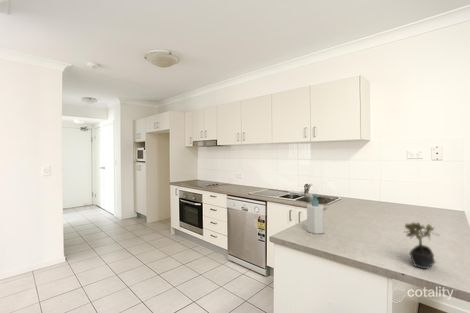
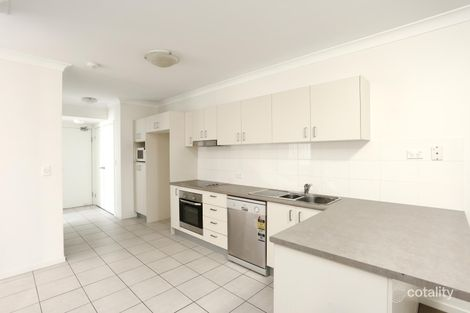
- succulent plant (421, 243)
- soap bottle (315, 212)
